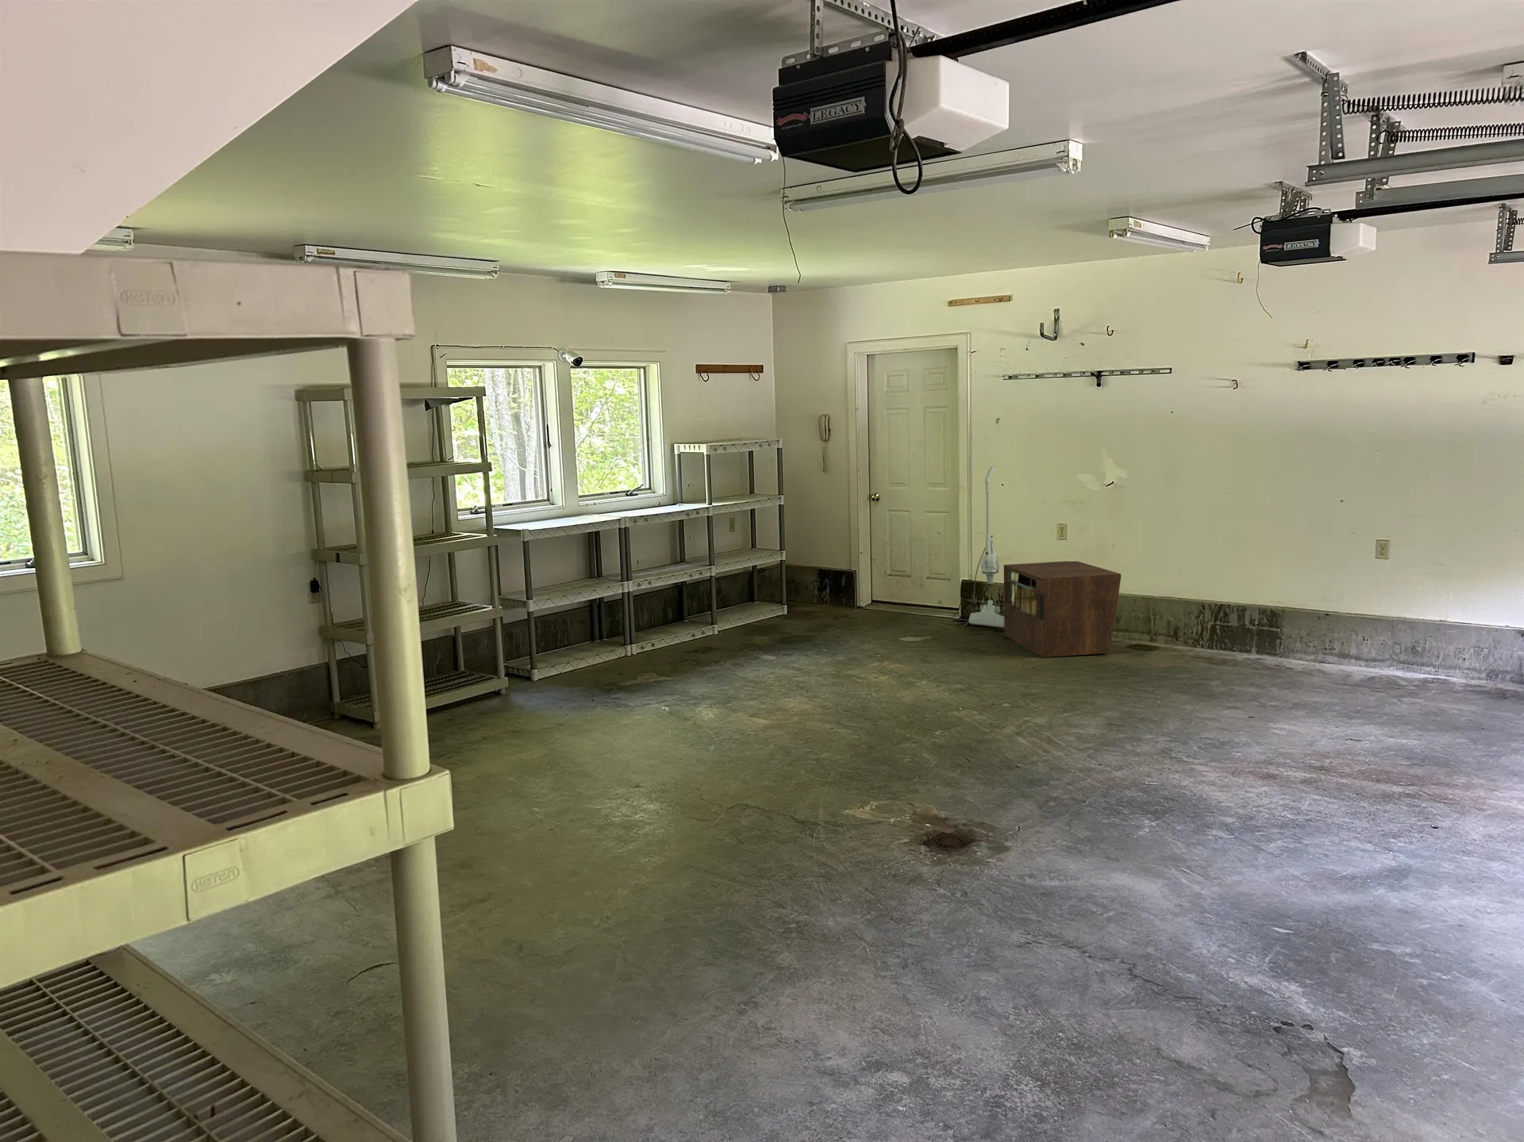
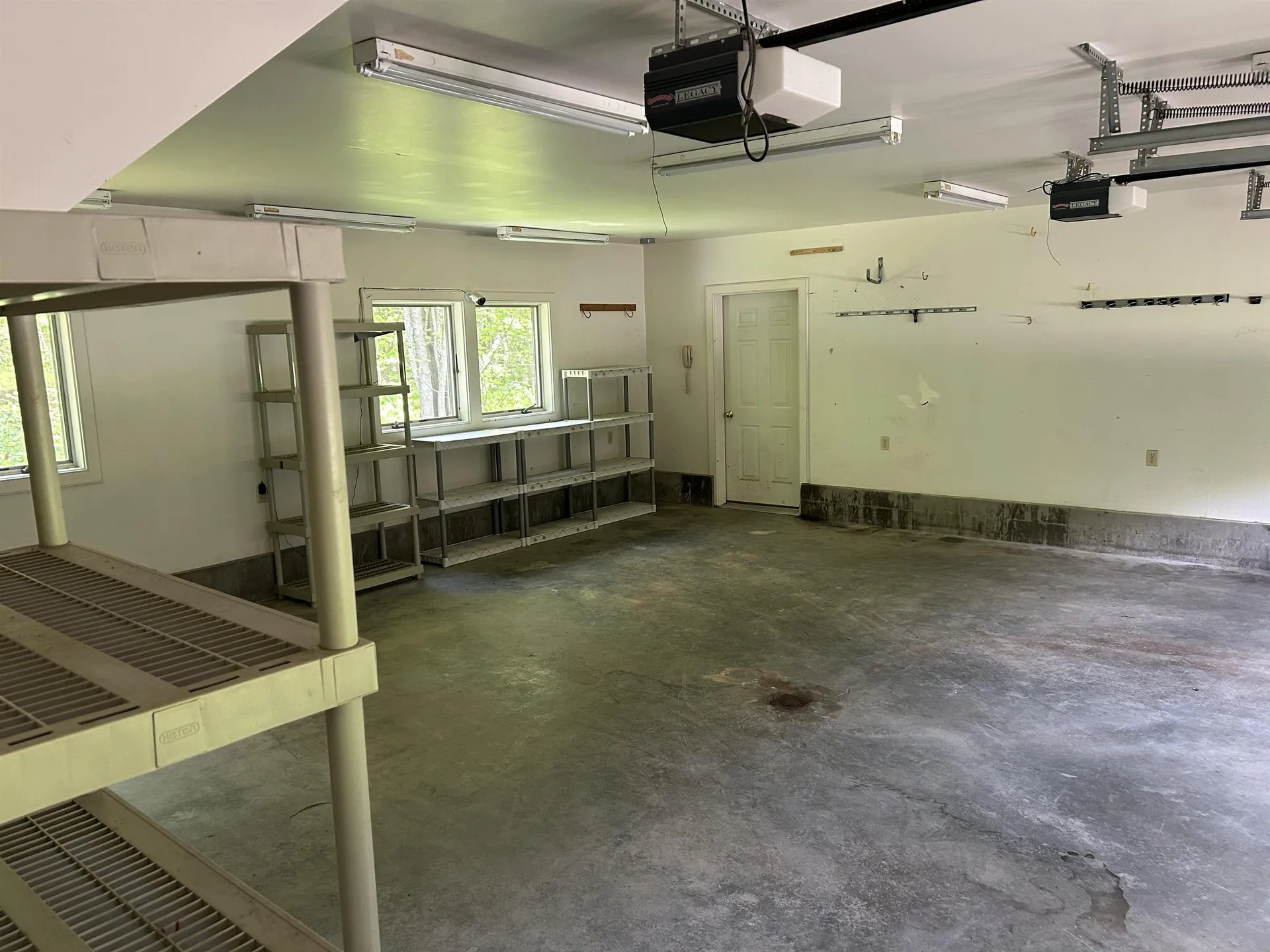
- vacuum cleaner (983, 552)
- storage cabinet (1058, 607)
